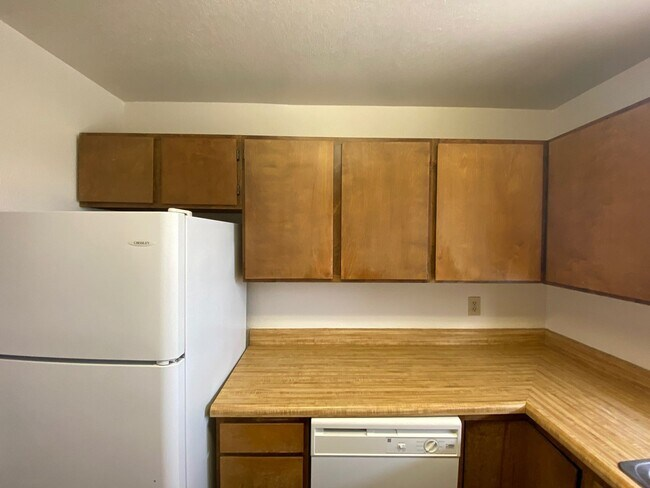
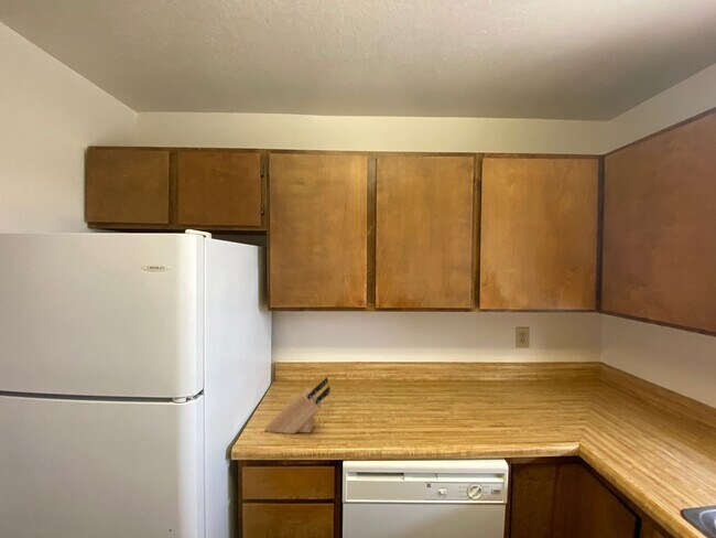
+ knife block (299, 402)
